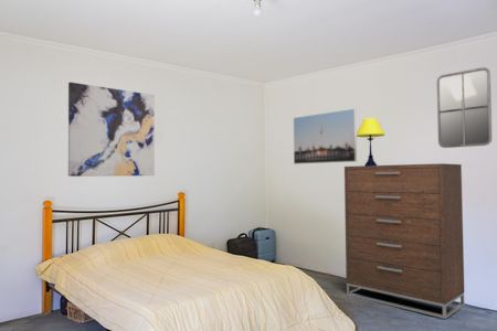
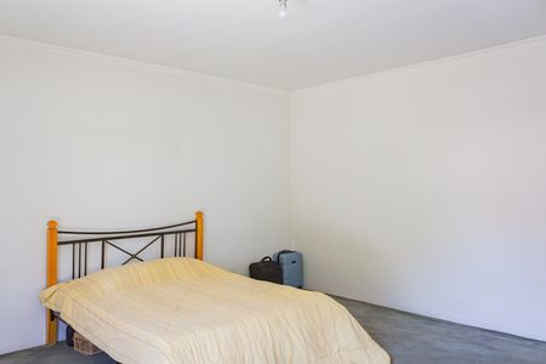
- wall art (114, 132)
- table lamp (370, 141)
- home mirror (463, 108)
- dresser (400, 232)
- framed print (322, 138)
